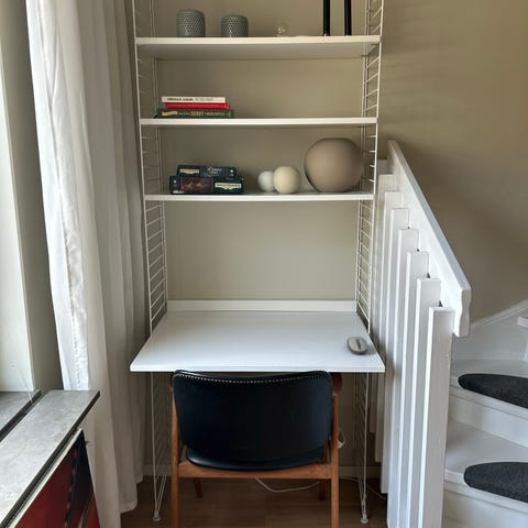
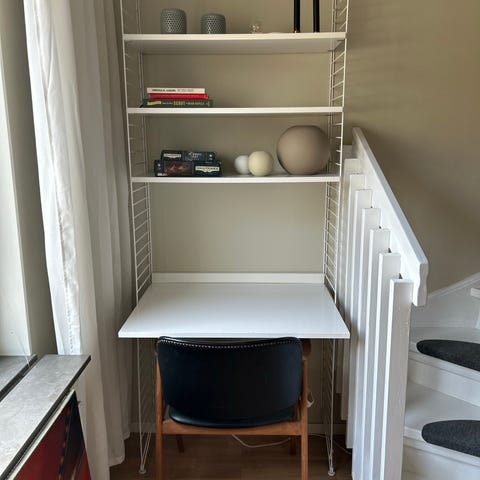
- computer mouse (356, 343)
